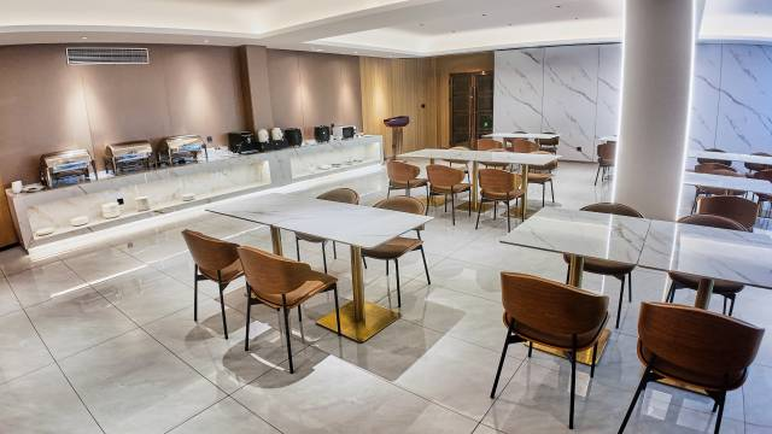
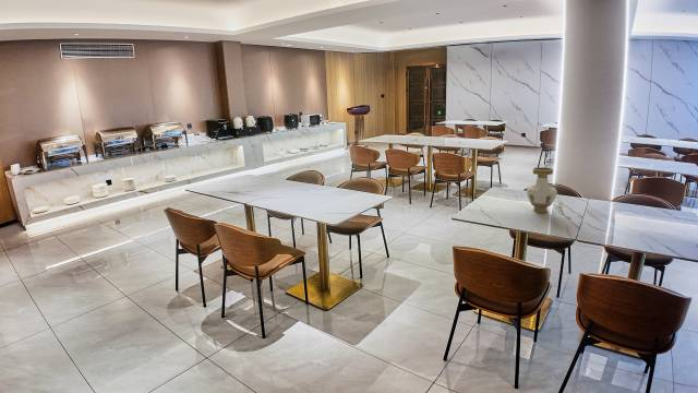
+ vase (541, 190)
